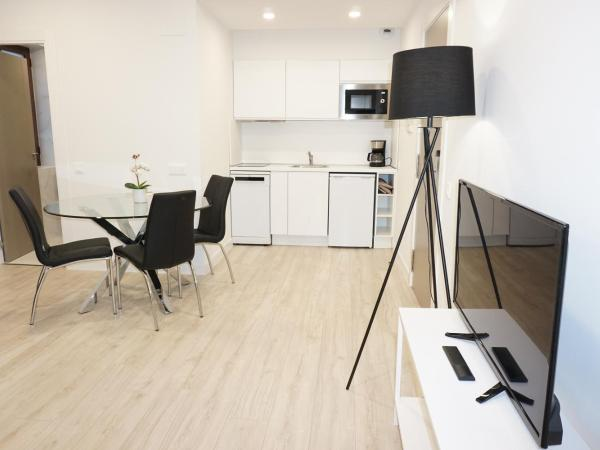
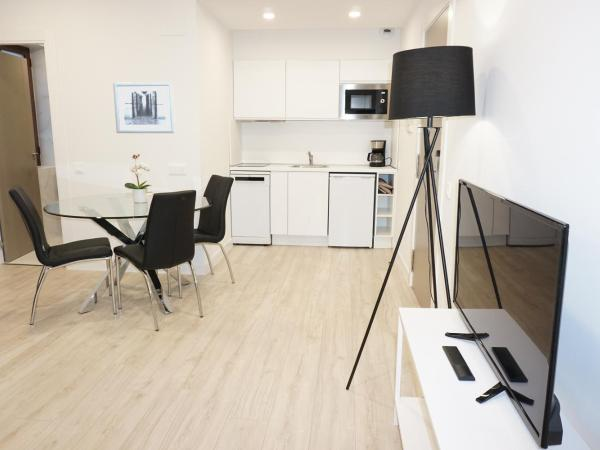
+ wall art (144, 108)
